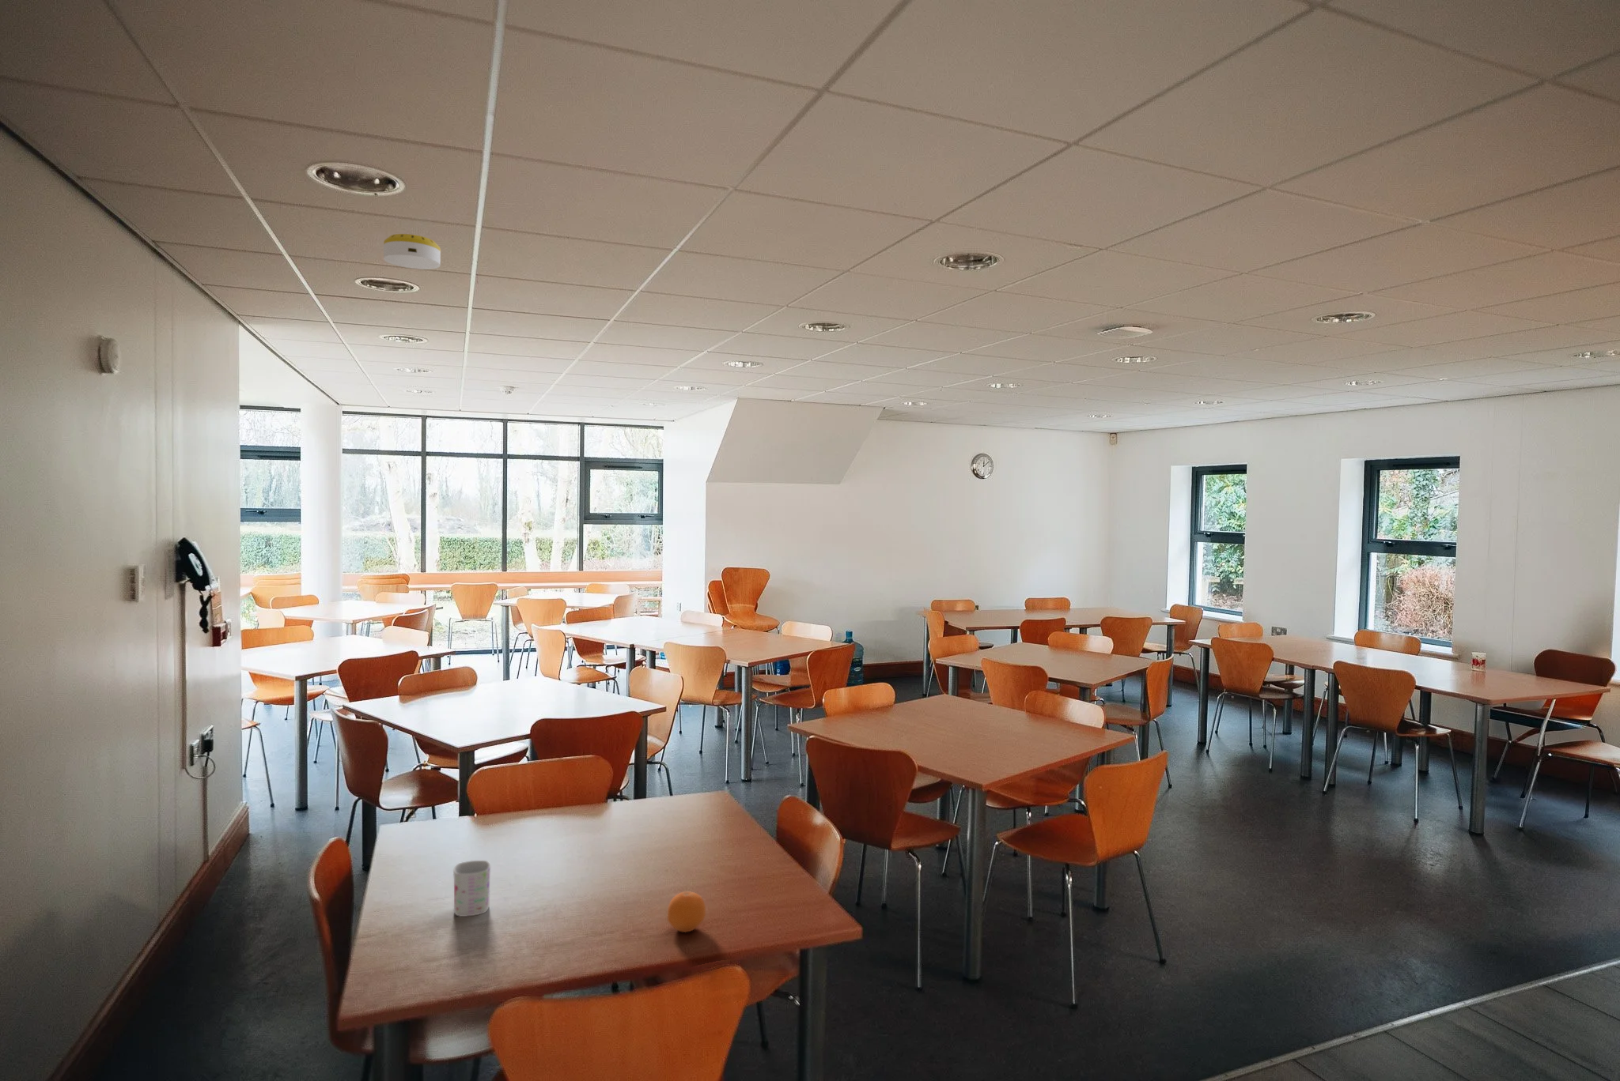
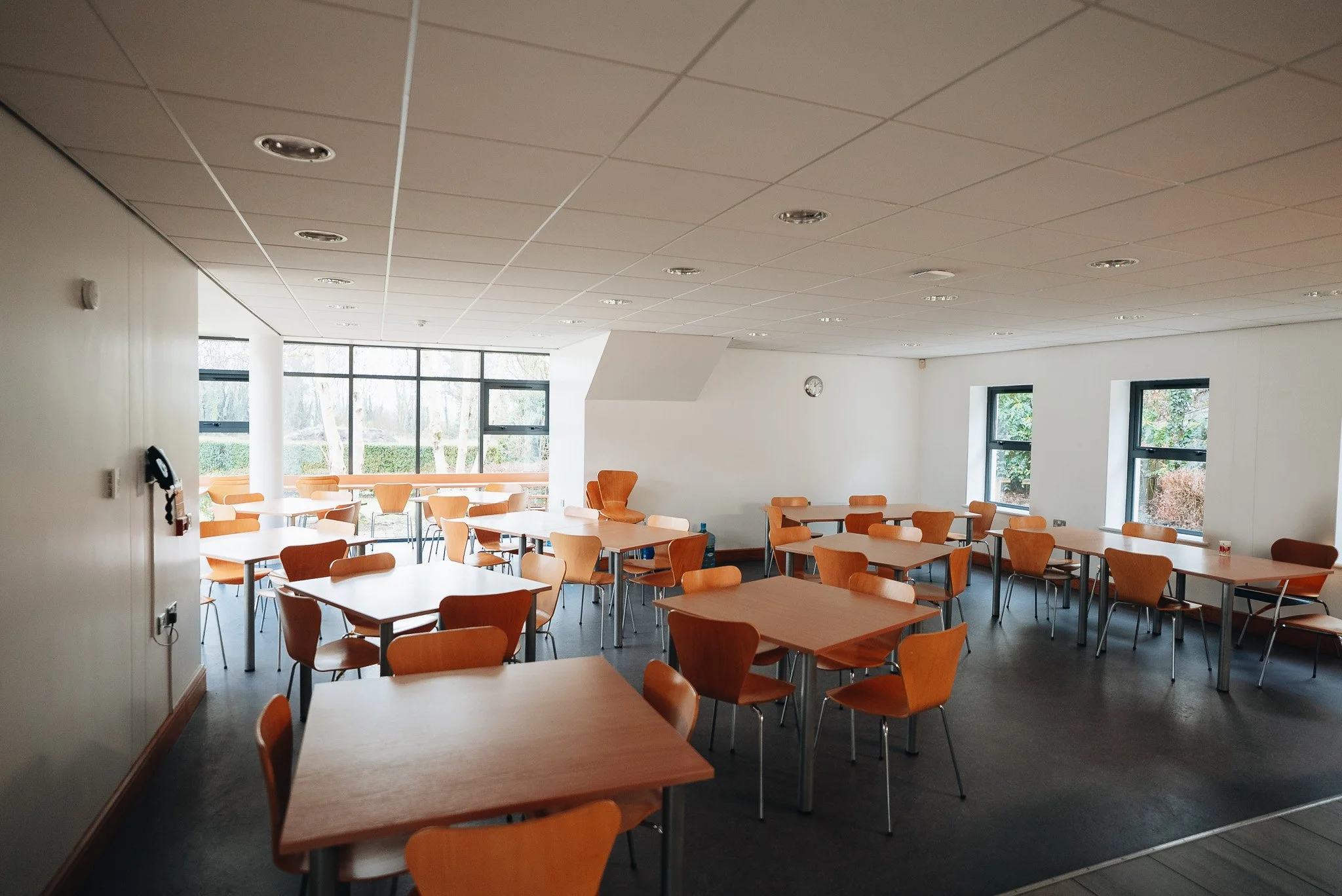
- smoke detector (412, 251)
- mug (472, 886)
- fruit (686, 912)
